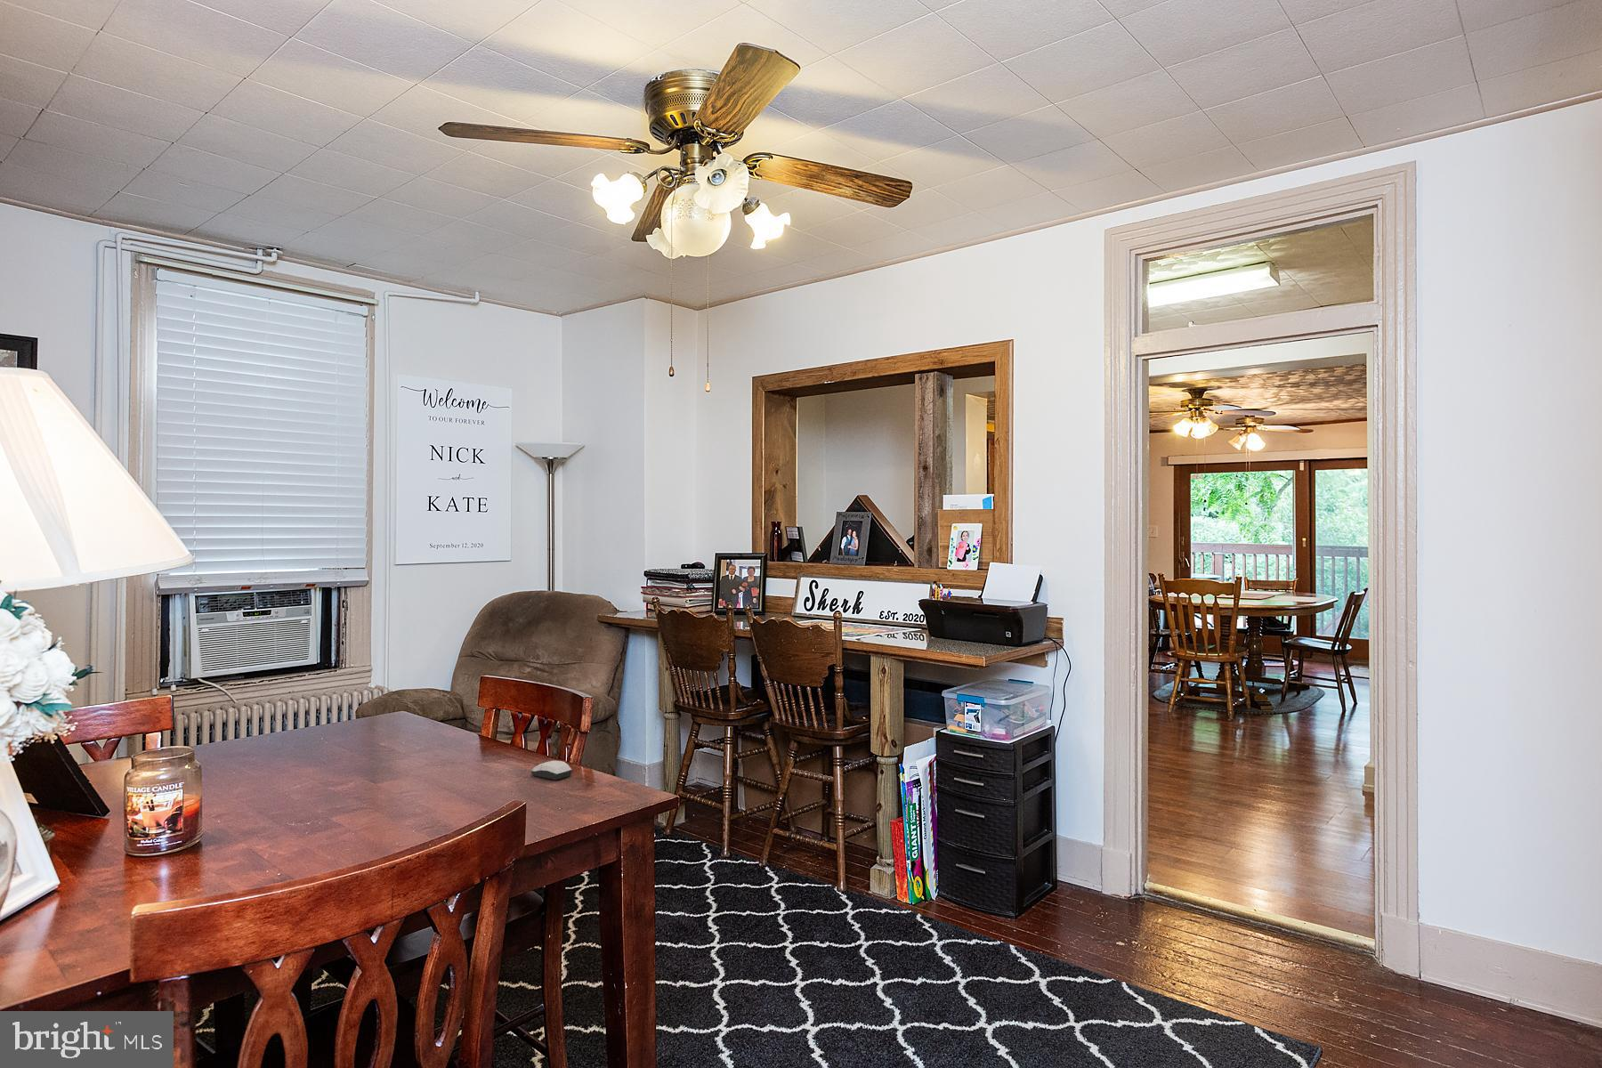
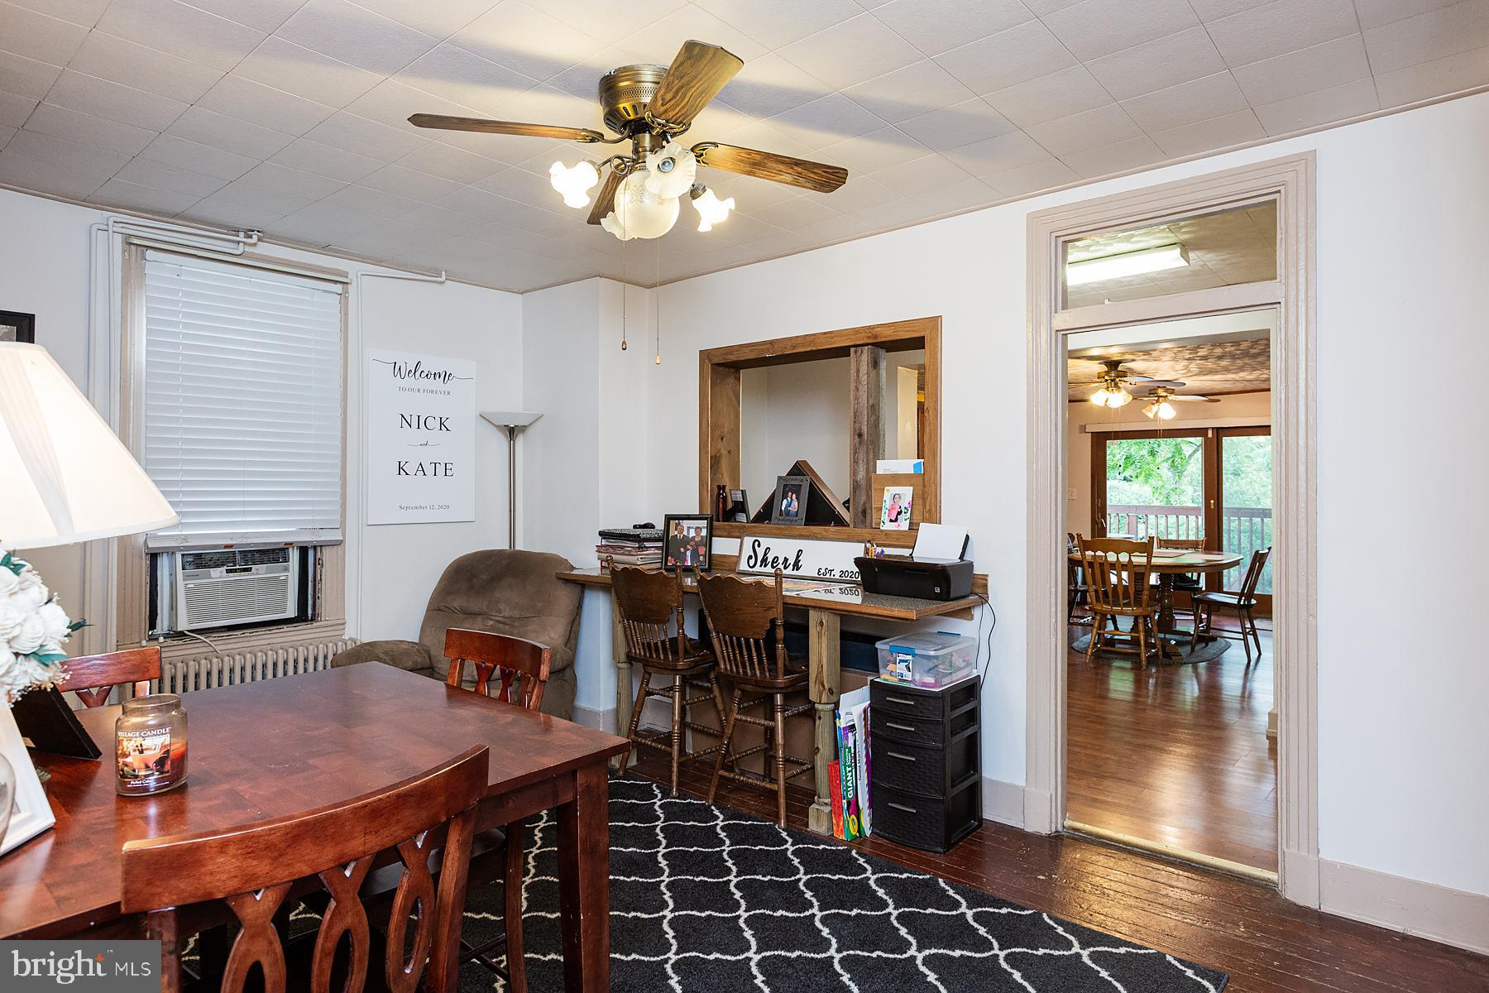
- computer mouse (551, 768)
